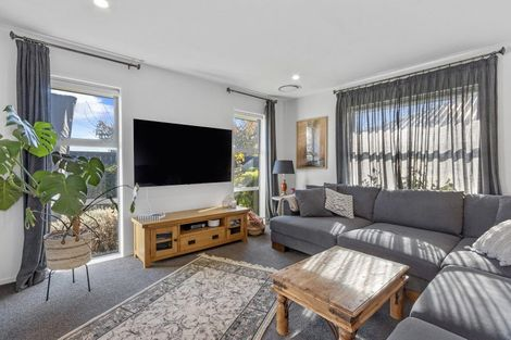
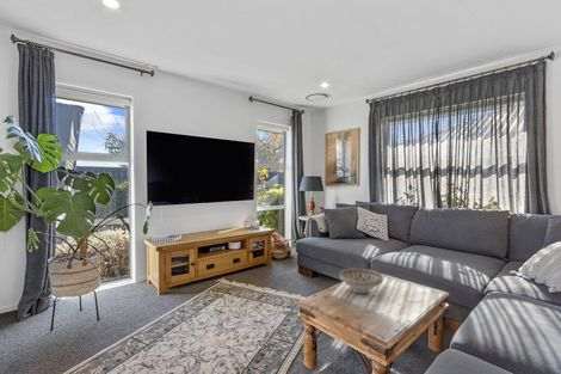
+ decorative bowl (360, 282)
